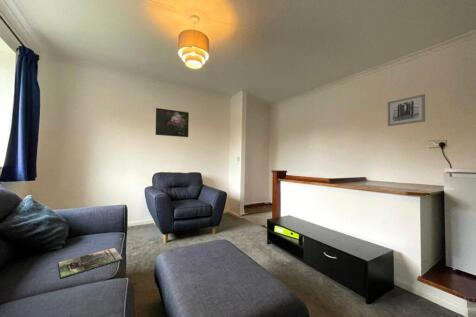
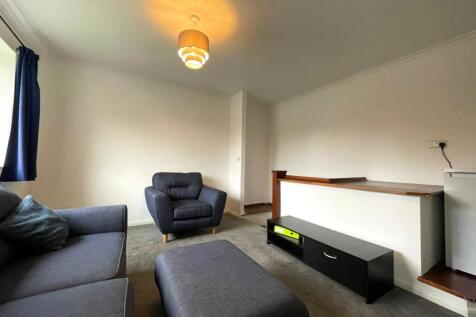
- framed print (172, 123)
- wall art (405, 111)
- magazine (91, 260)
